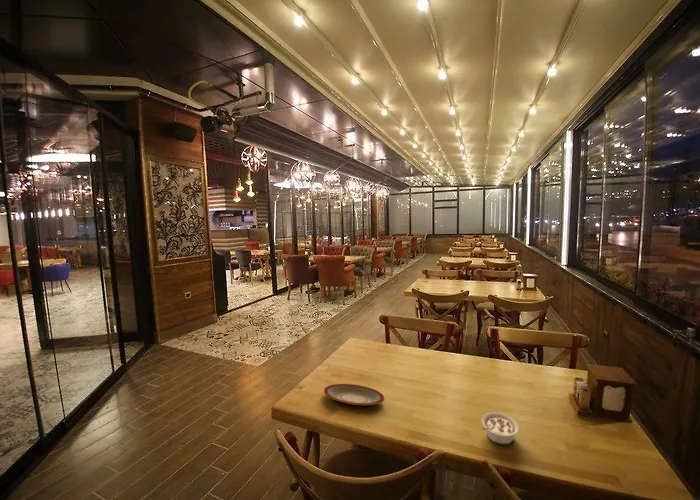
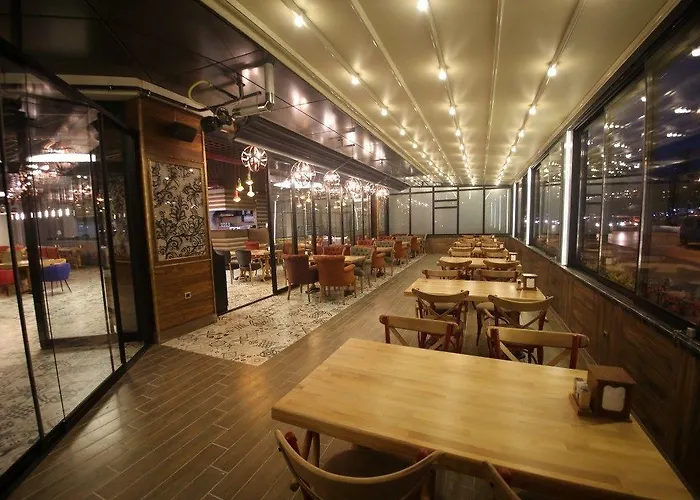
- plate (353, 396)
- legume (499, 429)
